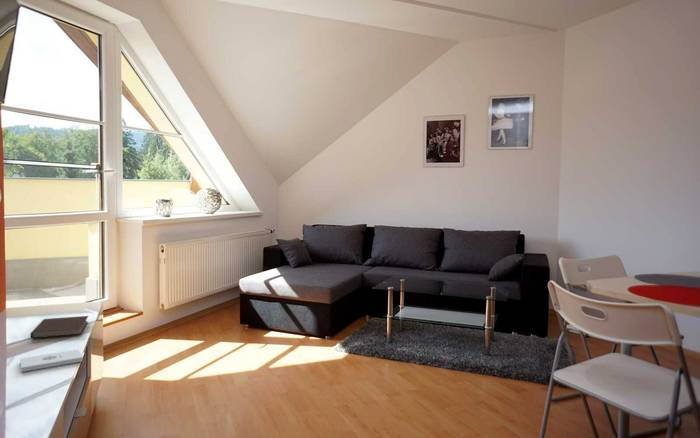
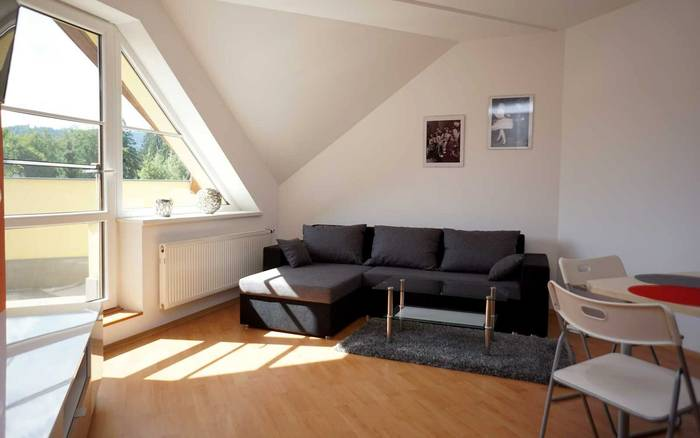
- notebook (61, 326)
- notepad (51, 359)
